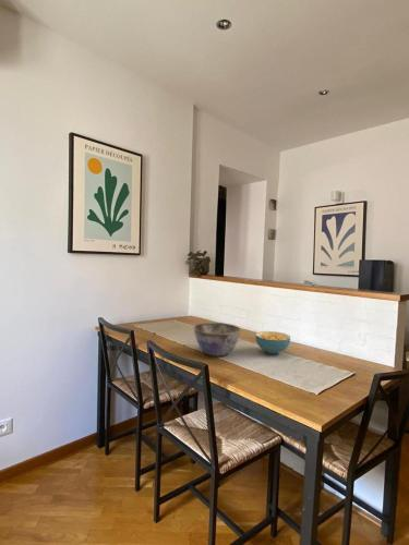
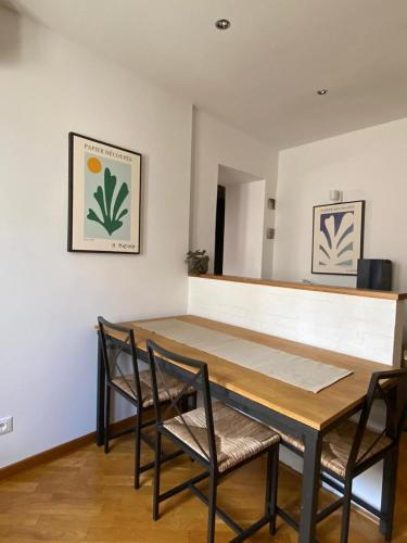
- bowl (216, 340)
- cereal bowl (272, 343)
